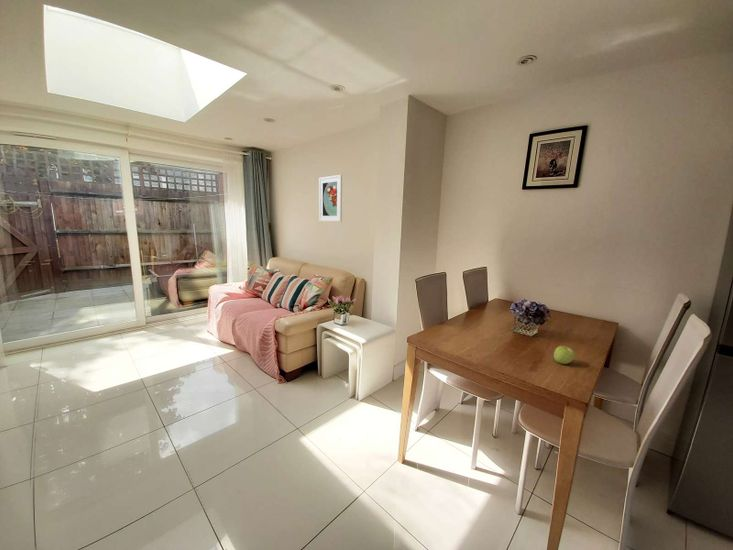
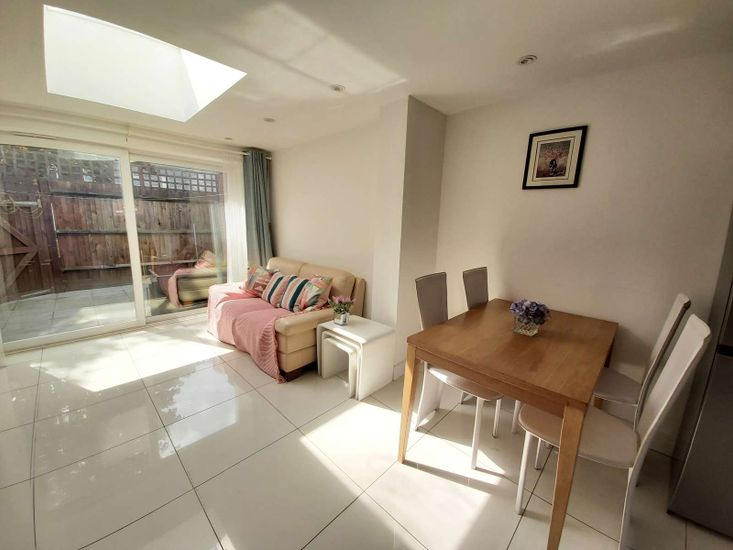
- apple (563, 354)
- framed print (329, 199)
